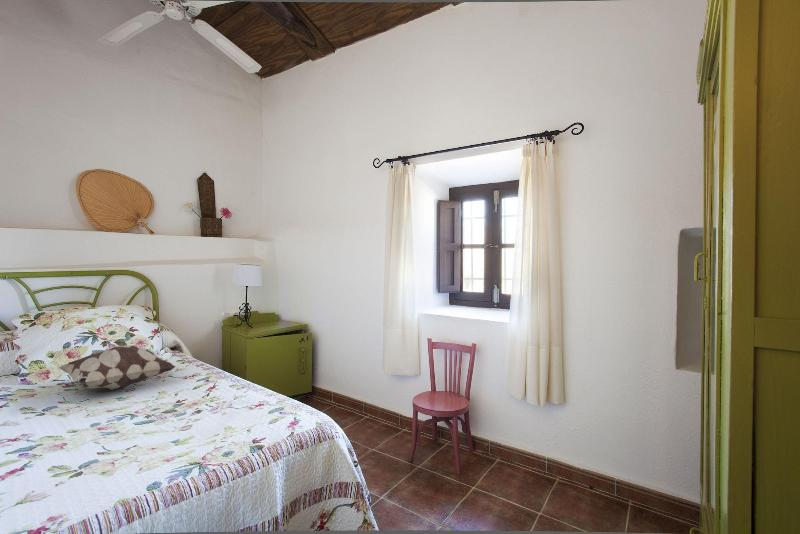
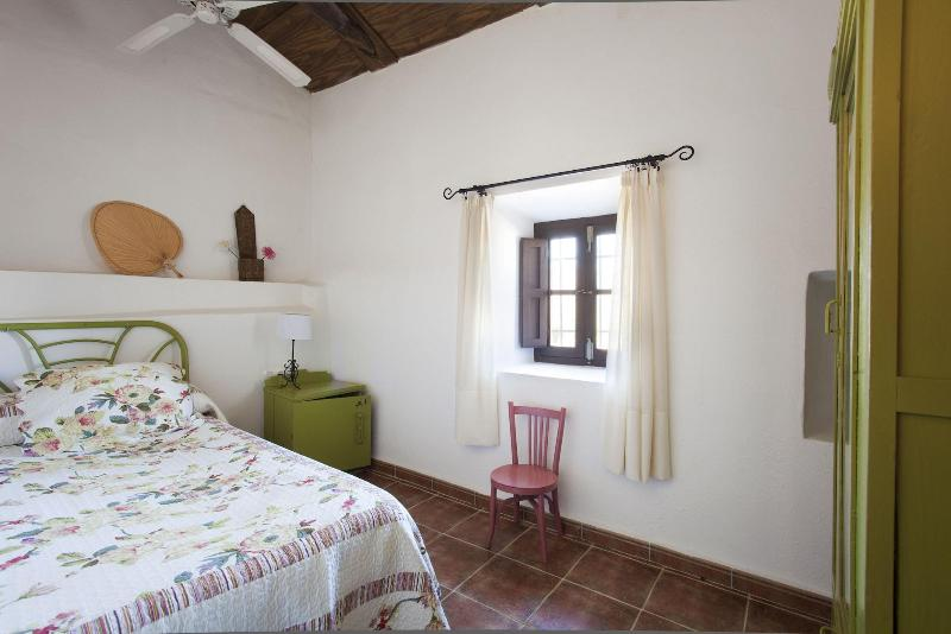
- decorative pillow (116, 367)
